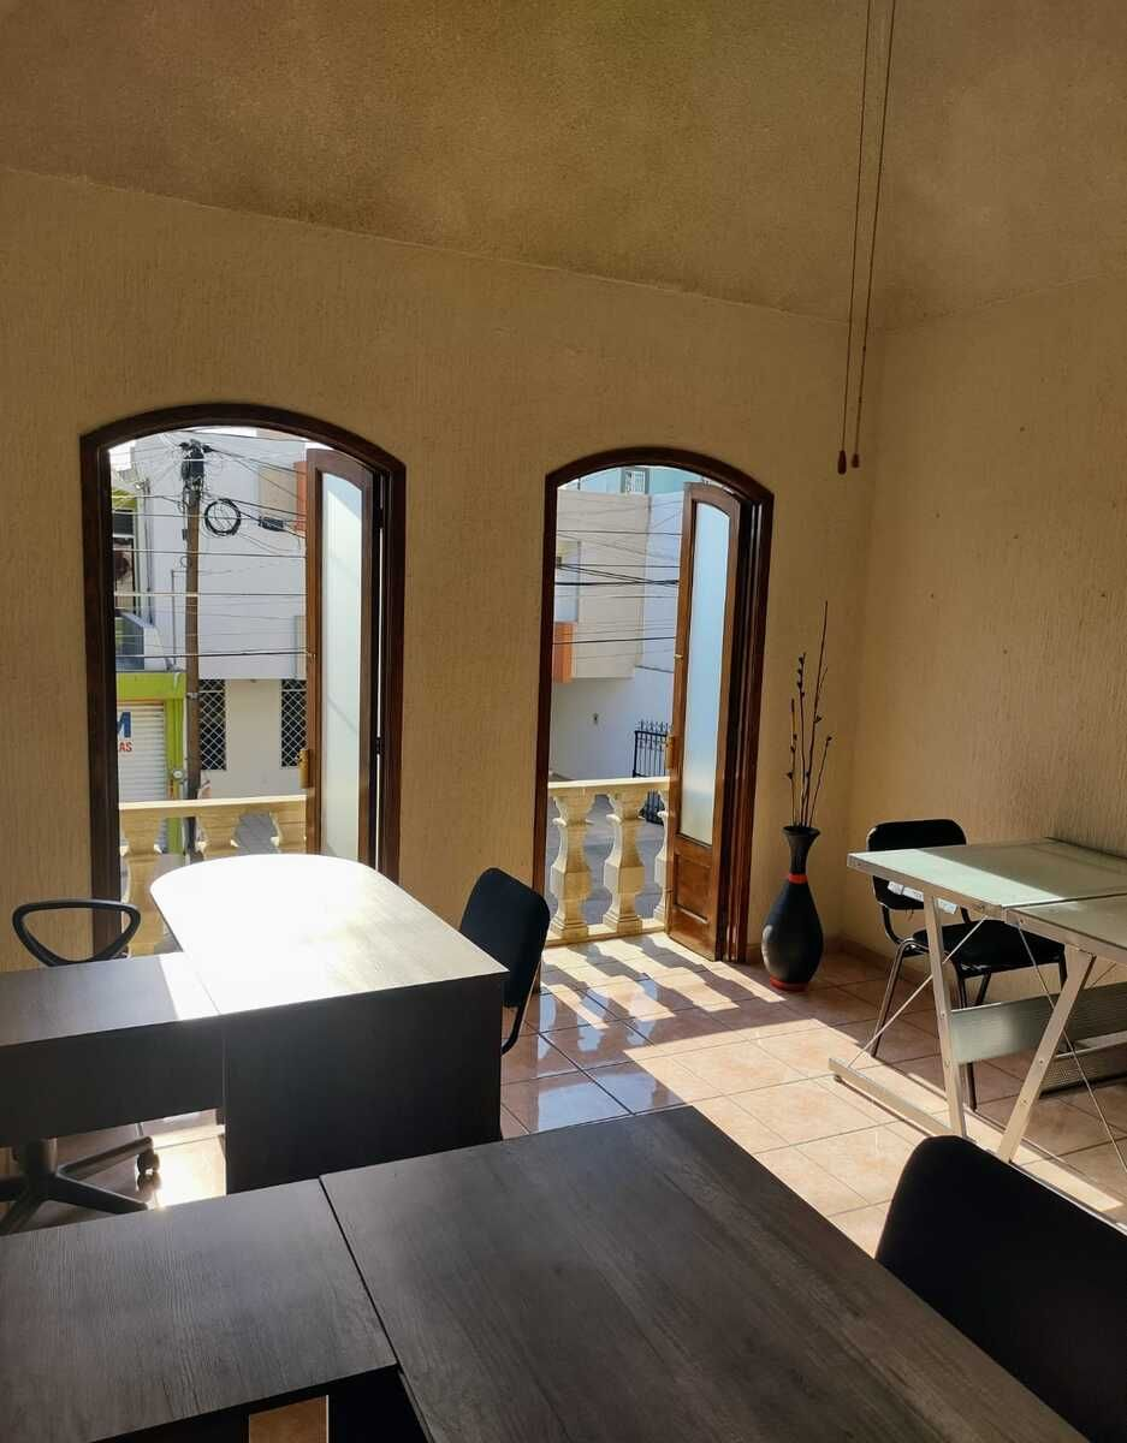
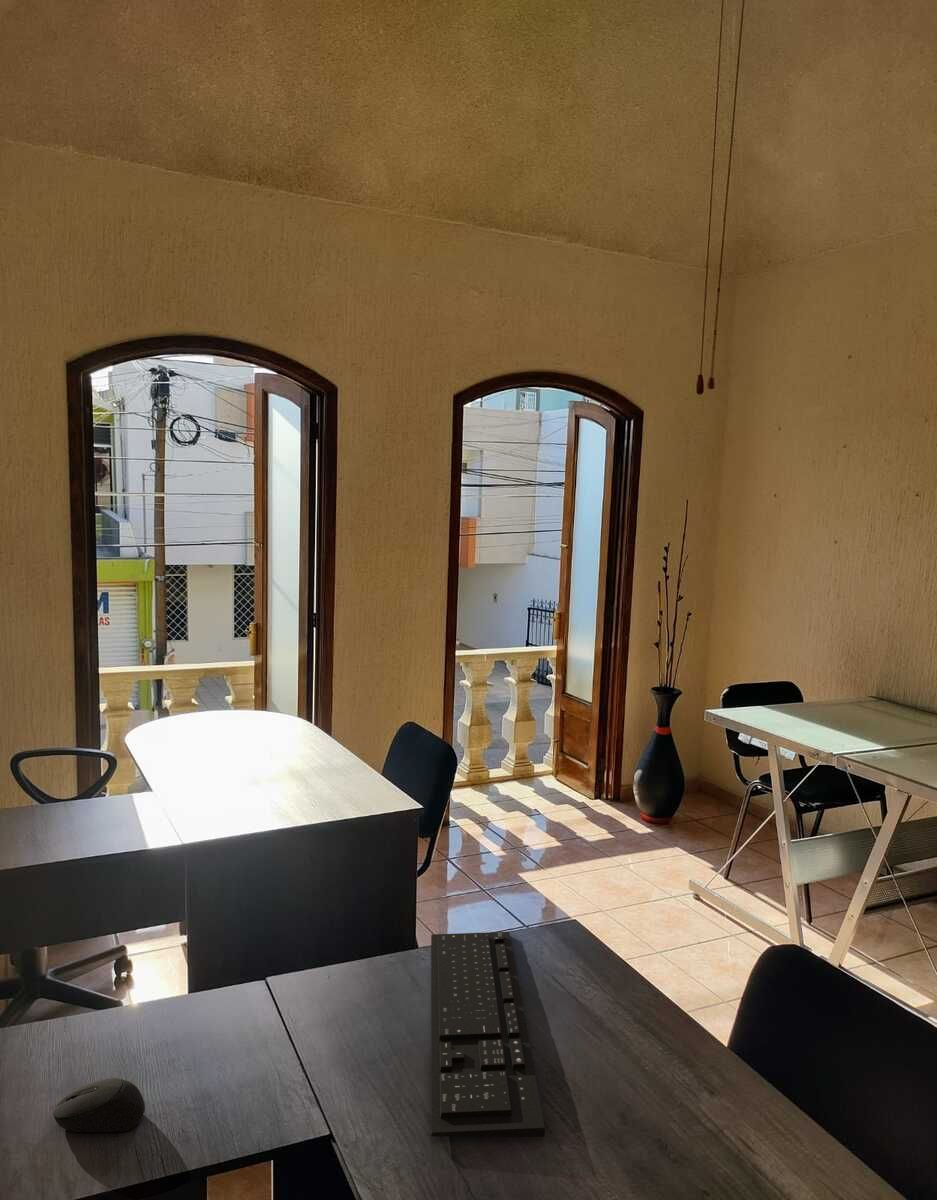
+ computer mouse (99, 1102)
+ keyboard (477, 1013)
